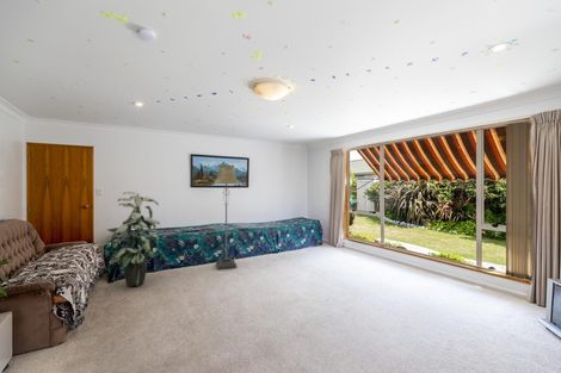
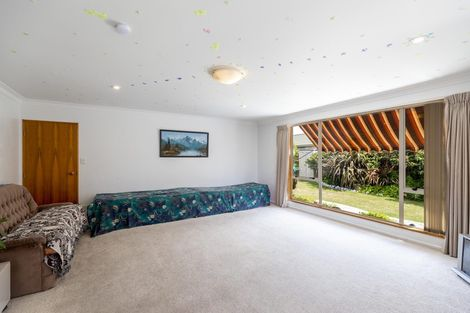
- floor lamp (226, 216)
- indoor plant (134, 237)
